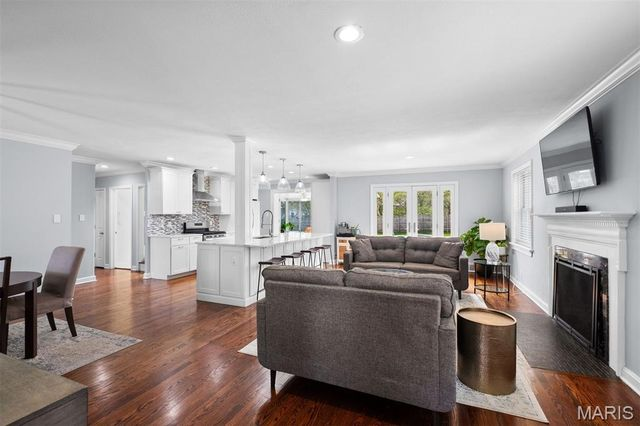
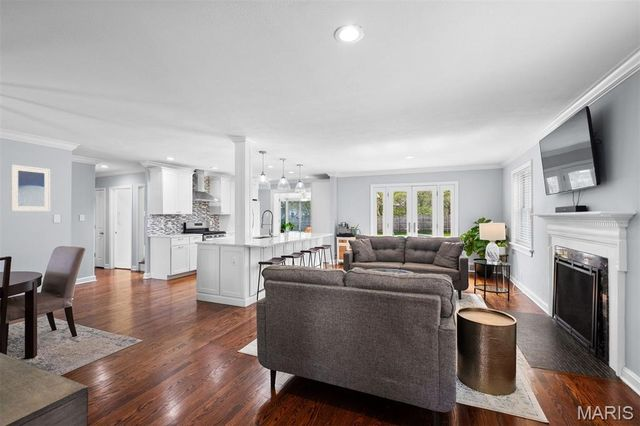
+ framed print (31, 189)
